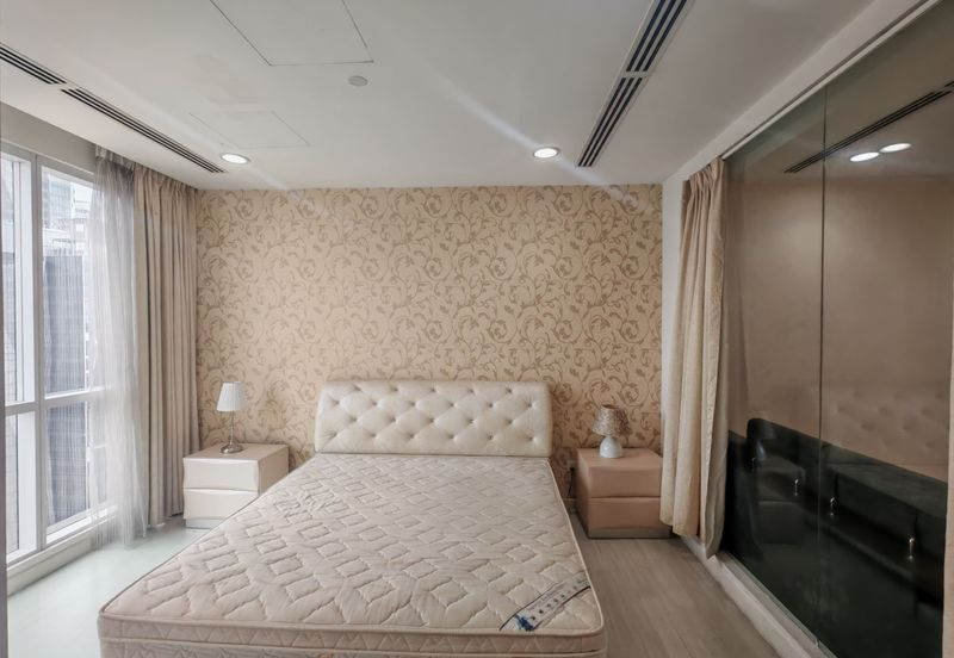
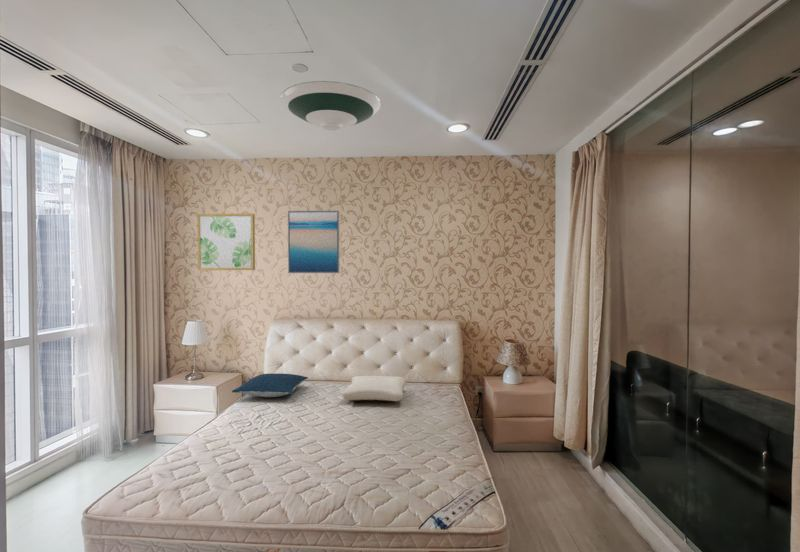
+ pillow (375, 387)
+ wall art (313, 242)
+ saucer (331, 115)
+ wall art (226, 242)
+ pillow (272, 384)
